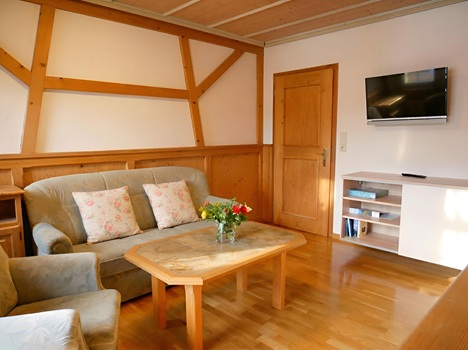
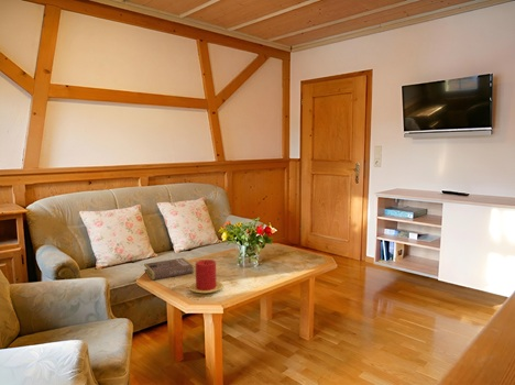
+ candle (206, 275)
+ book (168, 267)
